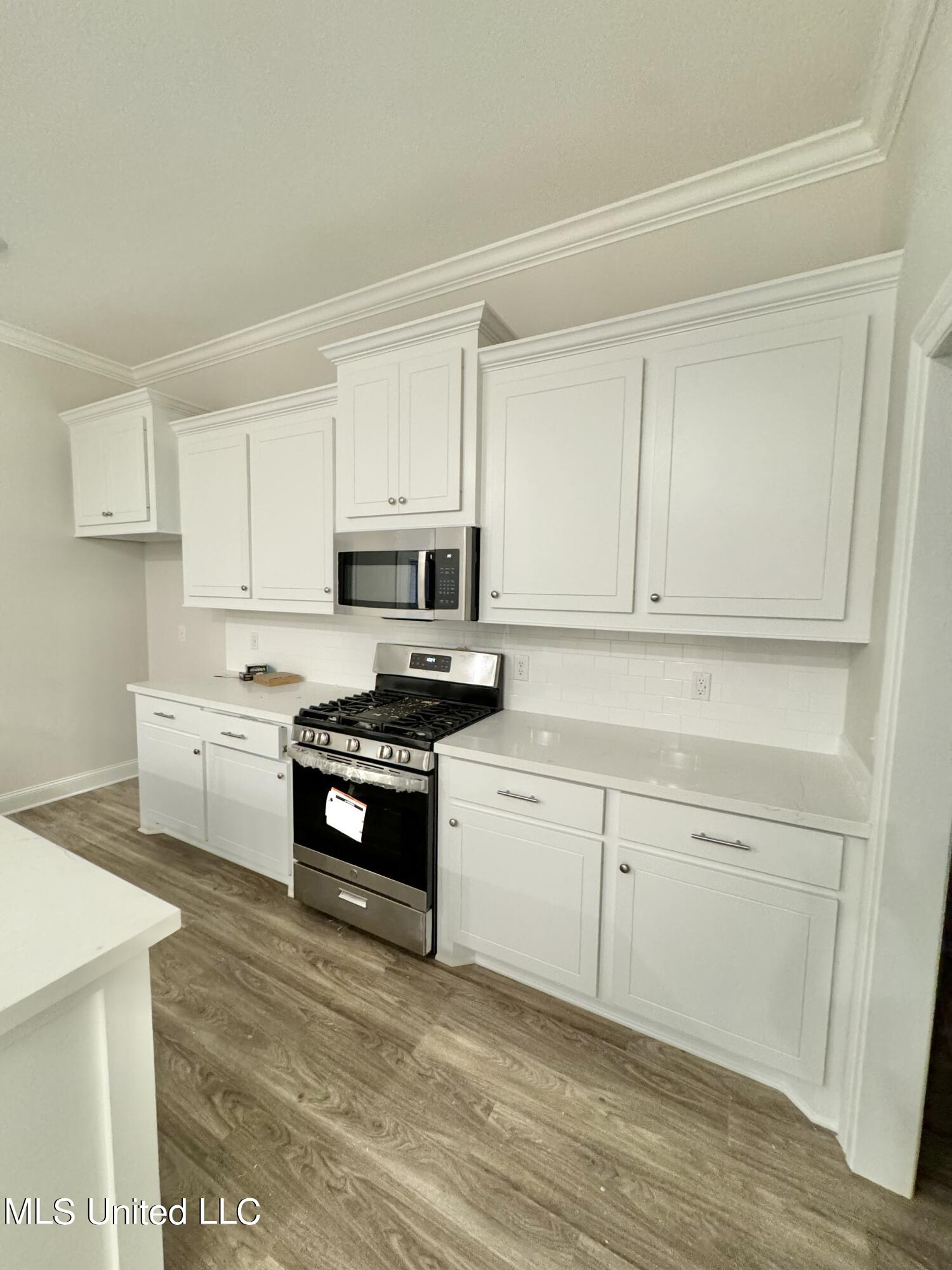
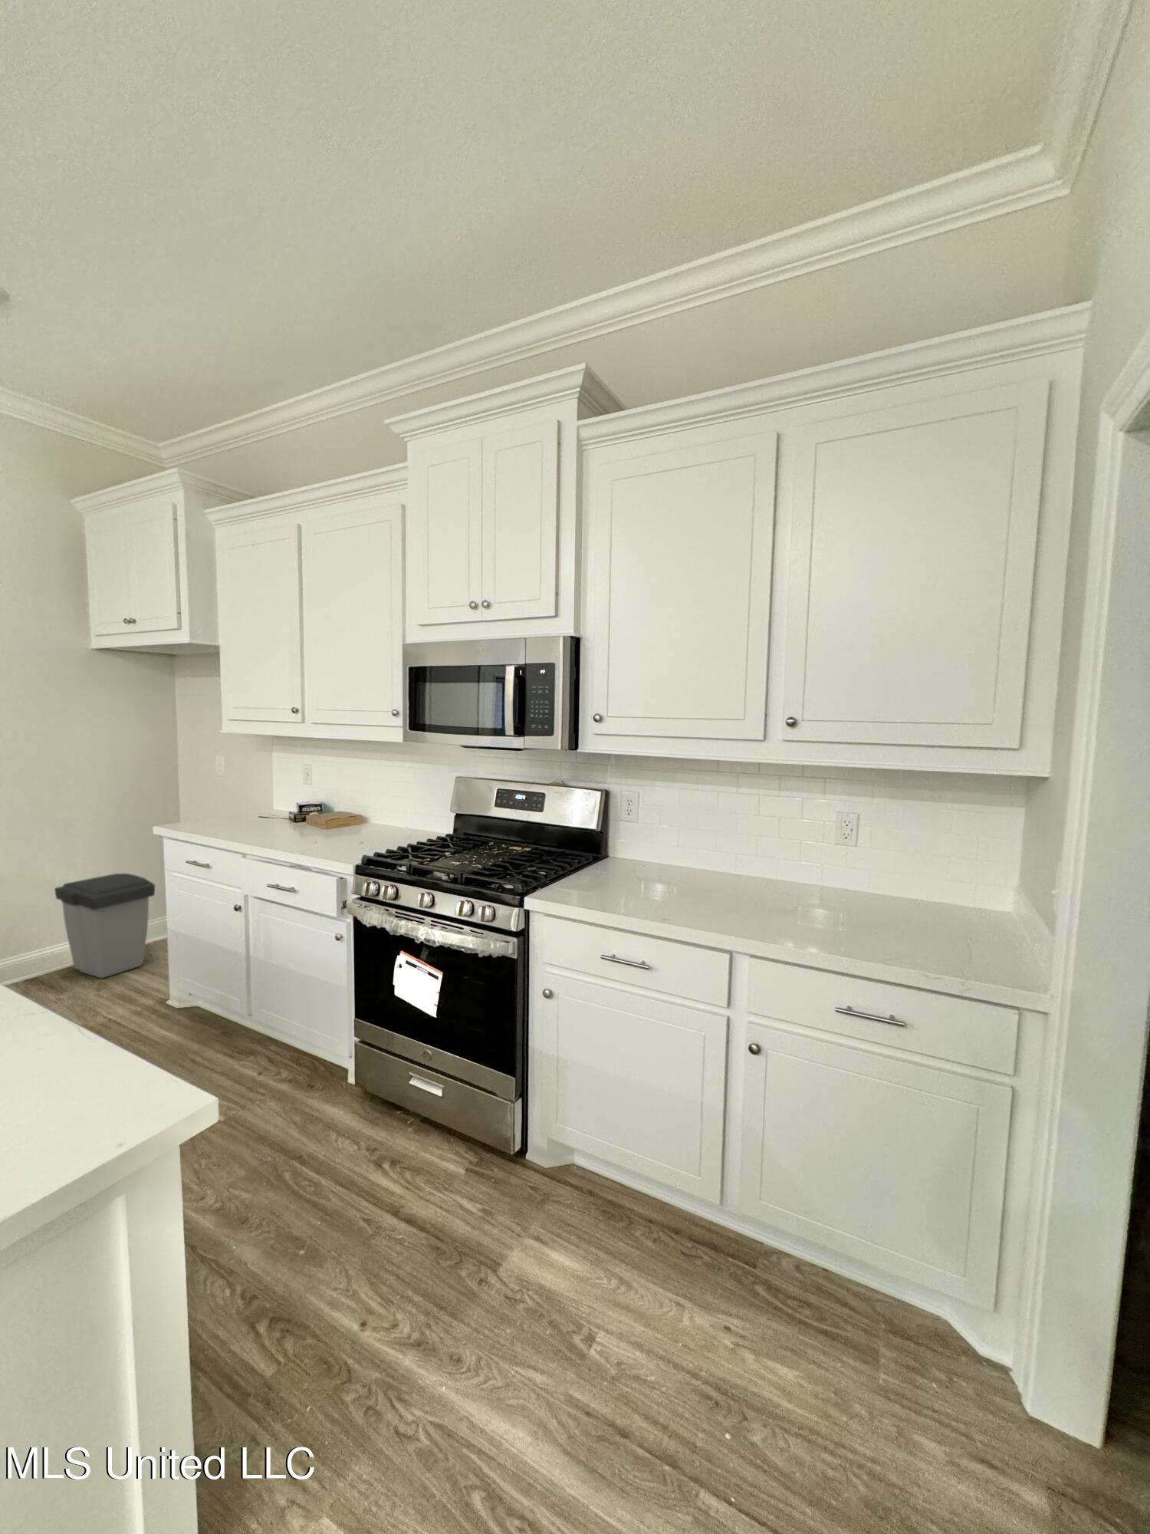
+ trash can (105, 924)
